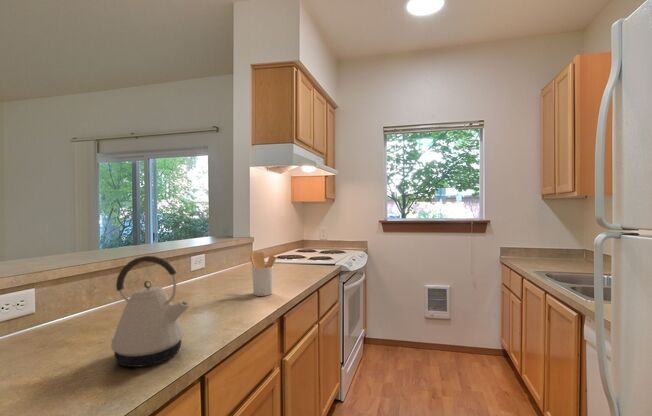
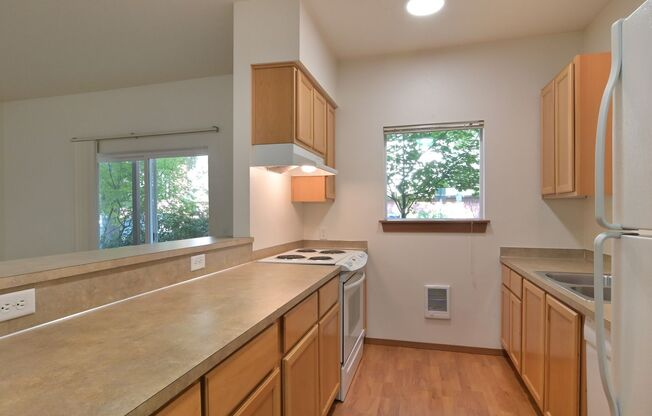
- utensil holder (260, 272)
- kettle (151, 306)
